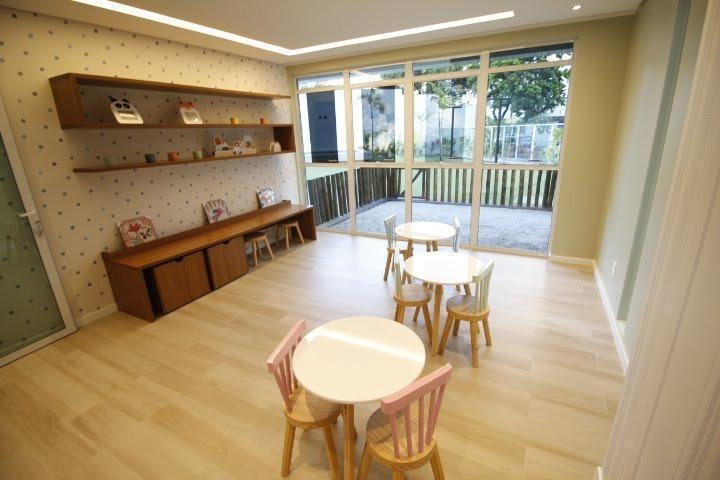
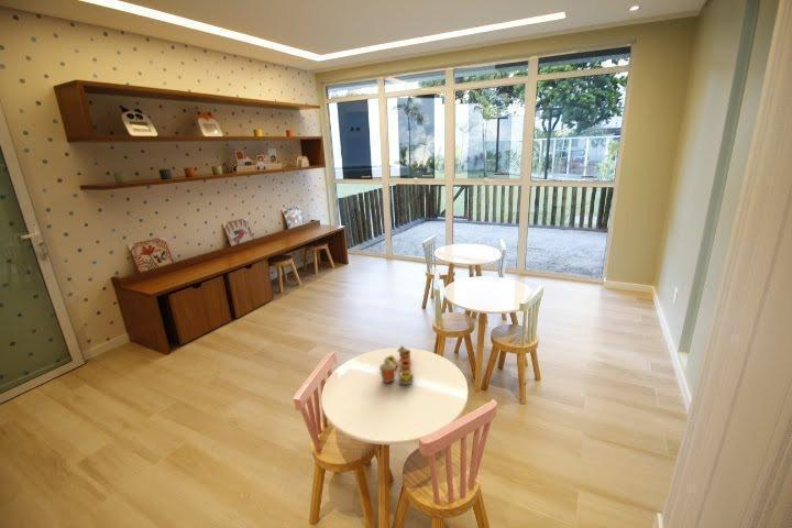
+ toy tea set (395, 362)
